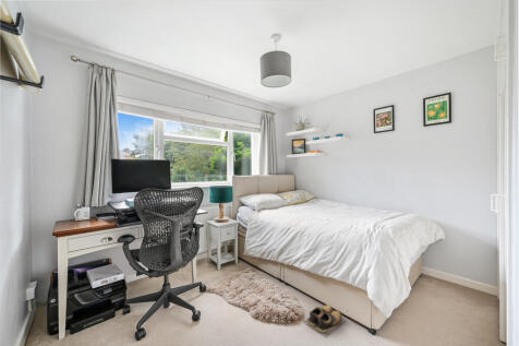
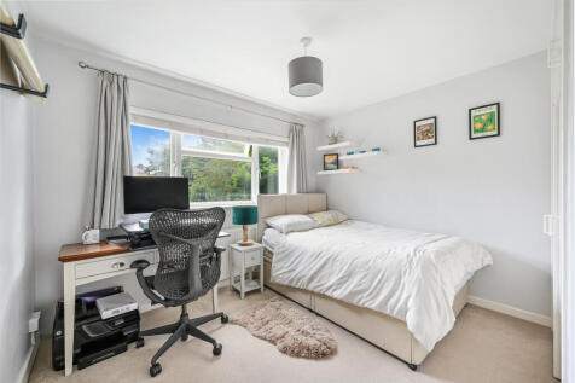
- shoes (324, 314)
